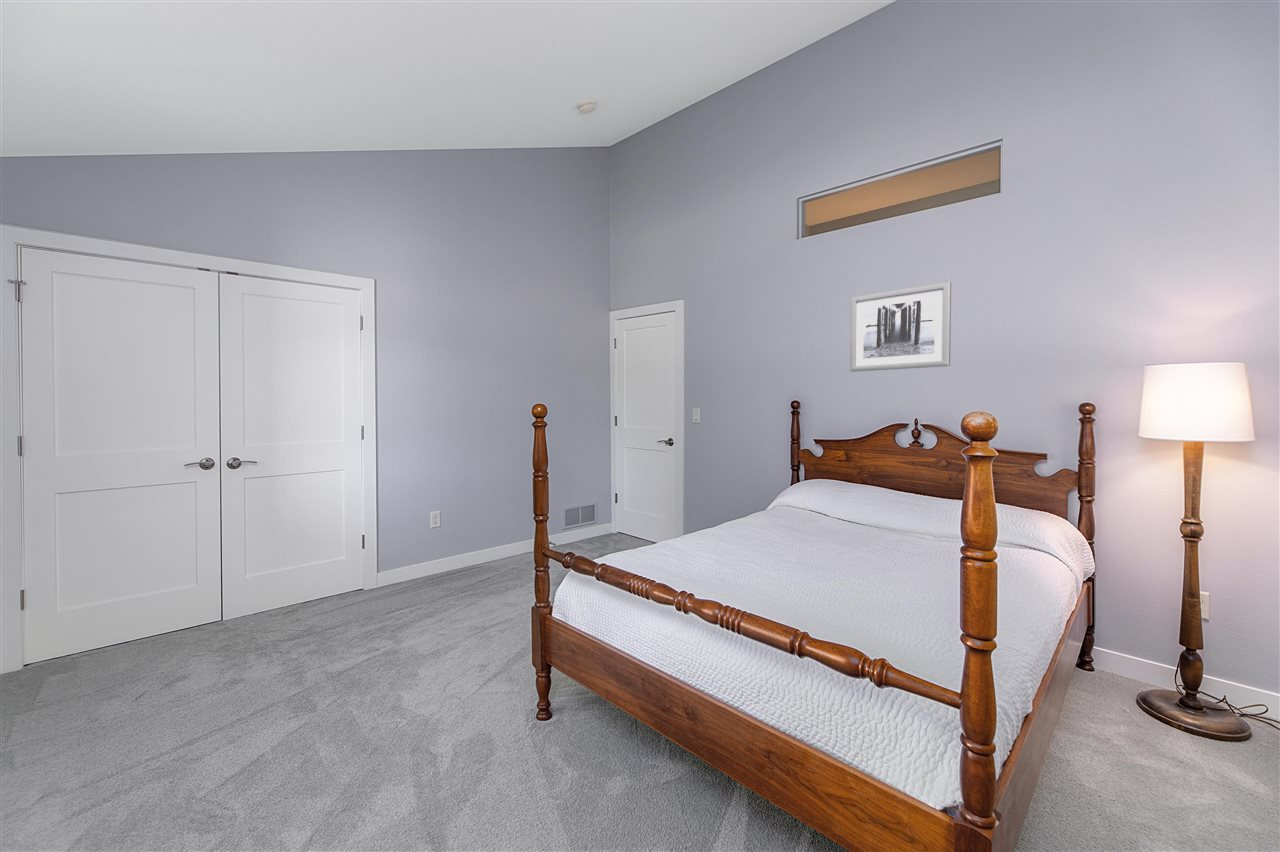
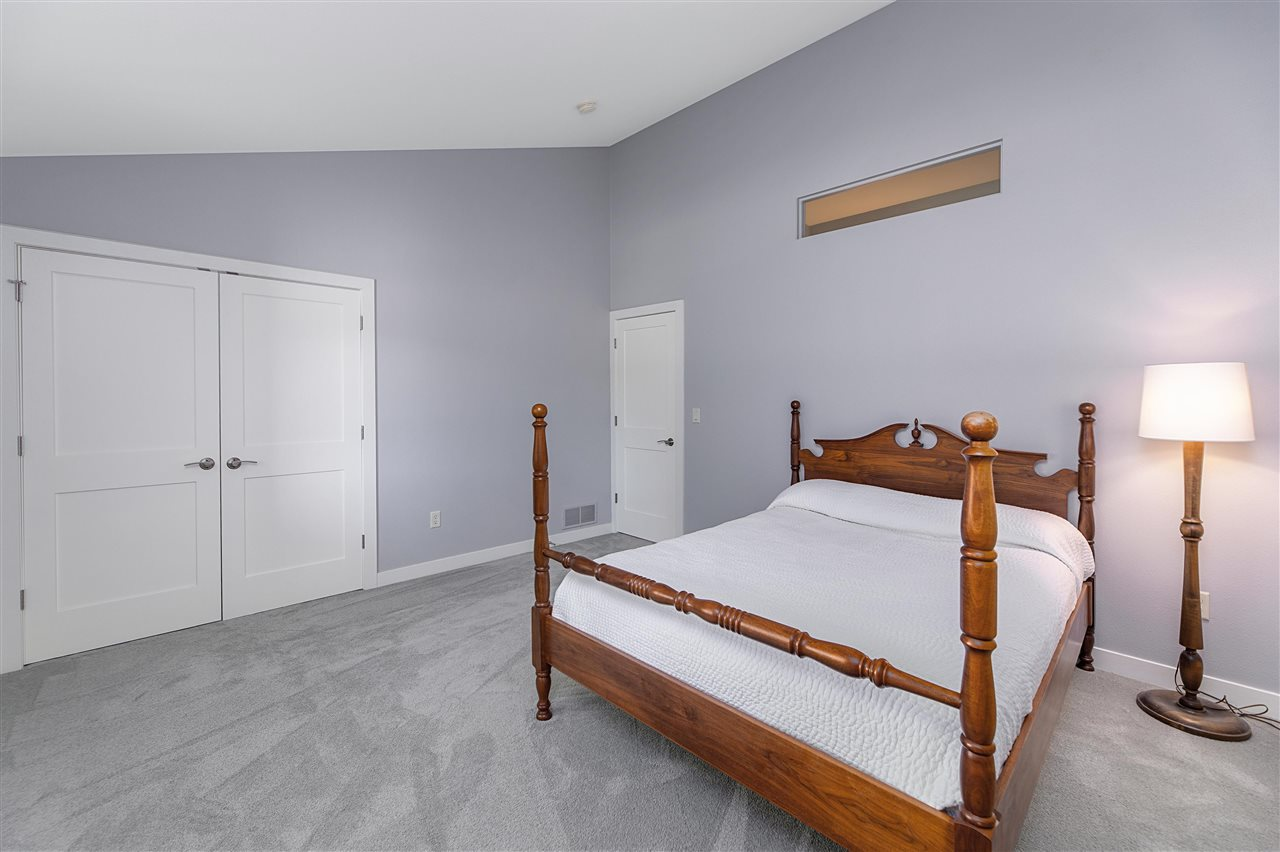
- wall art (897, 329)
